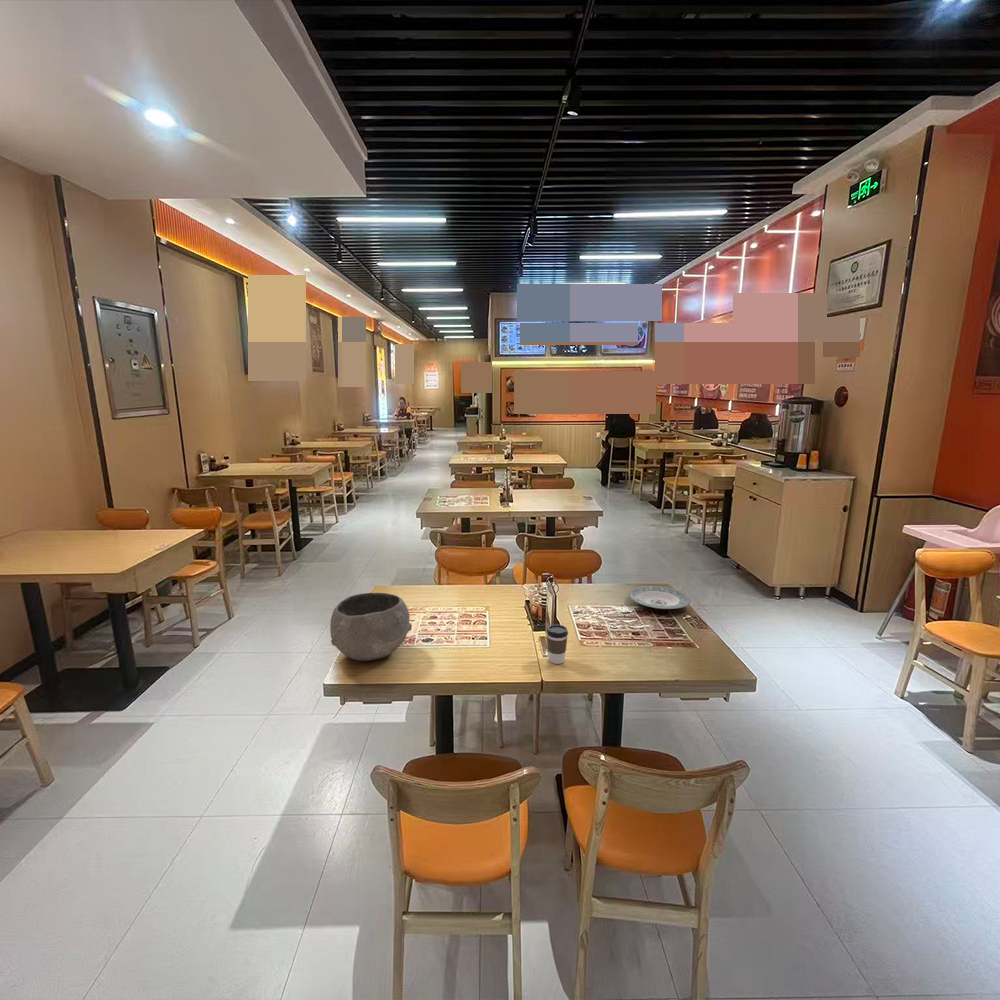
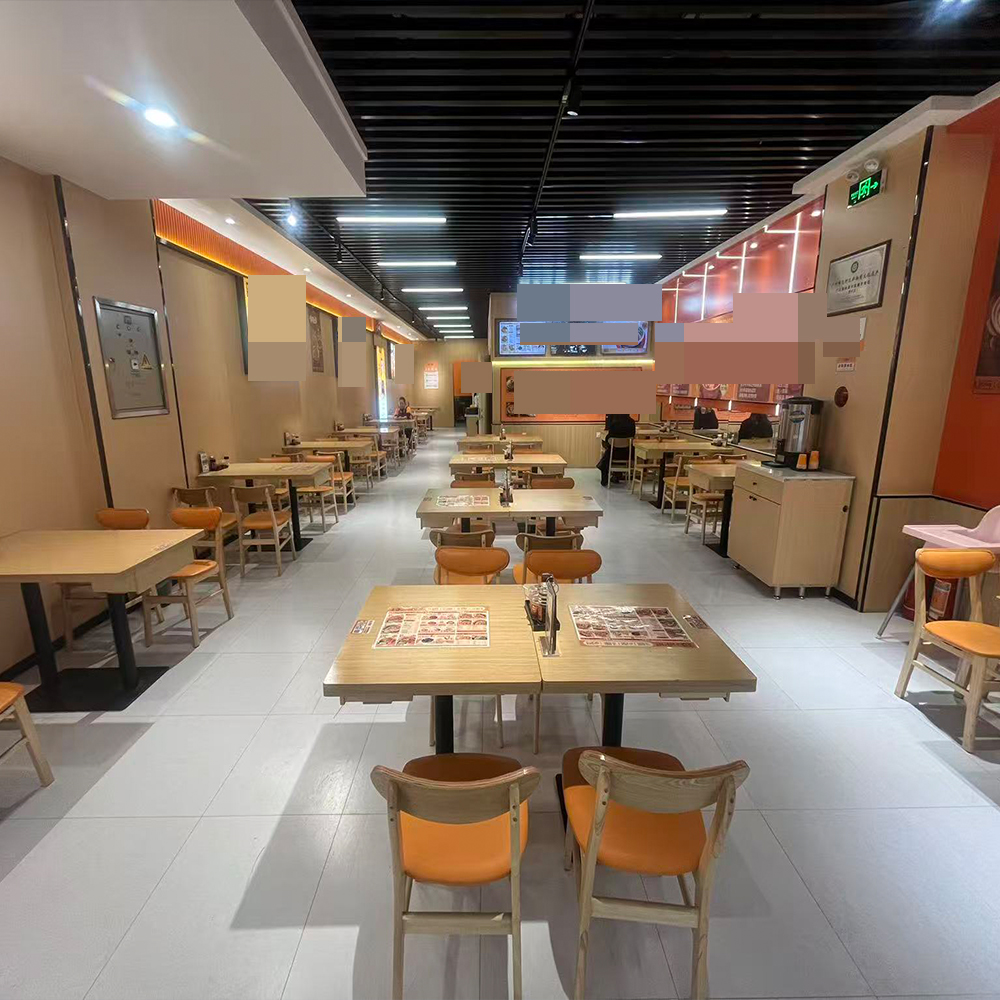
- plate (658, 599)
- coffee cup (556, 644)
- bowl (370, 627)
